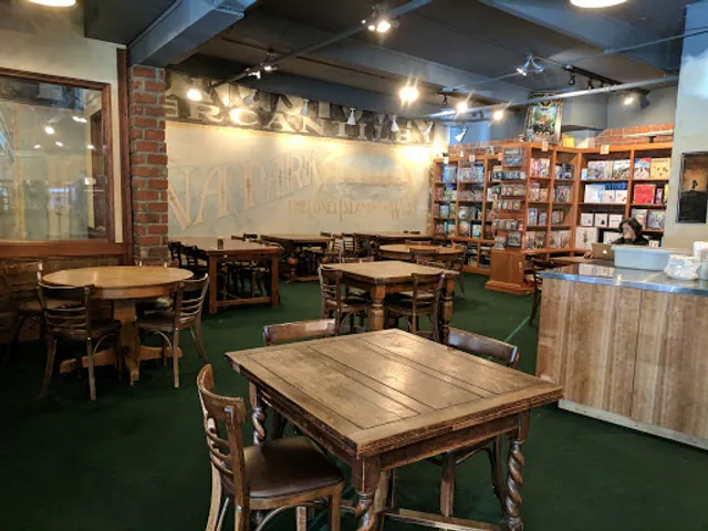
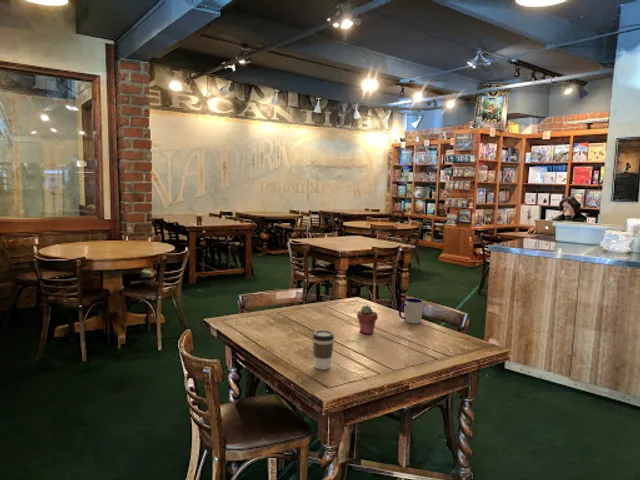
+ potted succulent (367, 318)
+ mug (410, 311)
+ coffee cup (323, 349)
